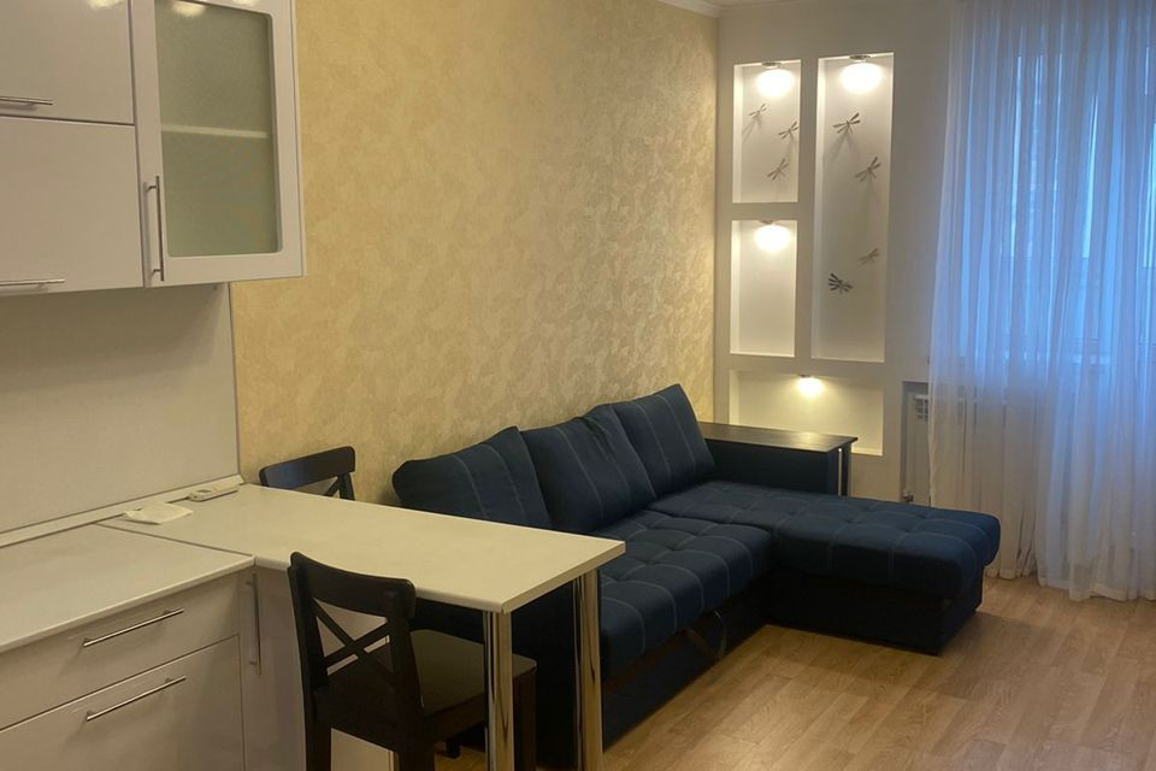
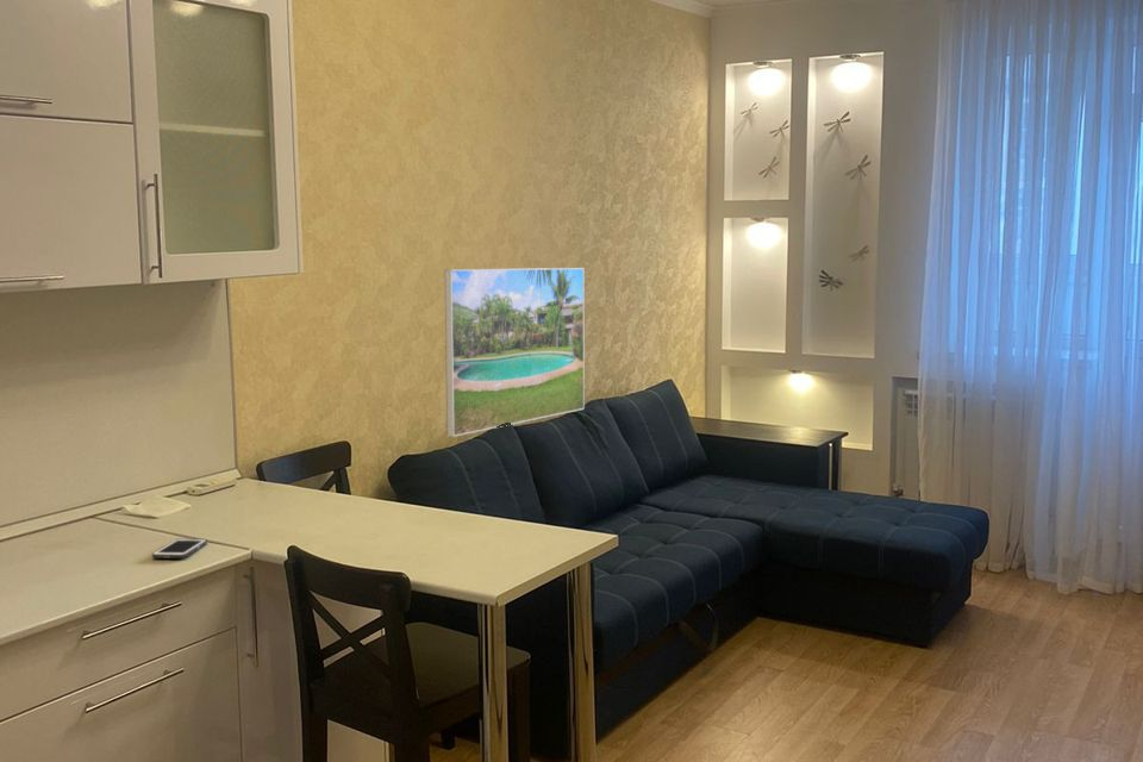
+ cell phone (180, 548)
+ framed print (520, 345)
